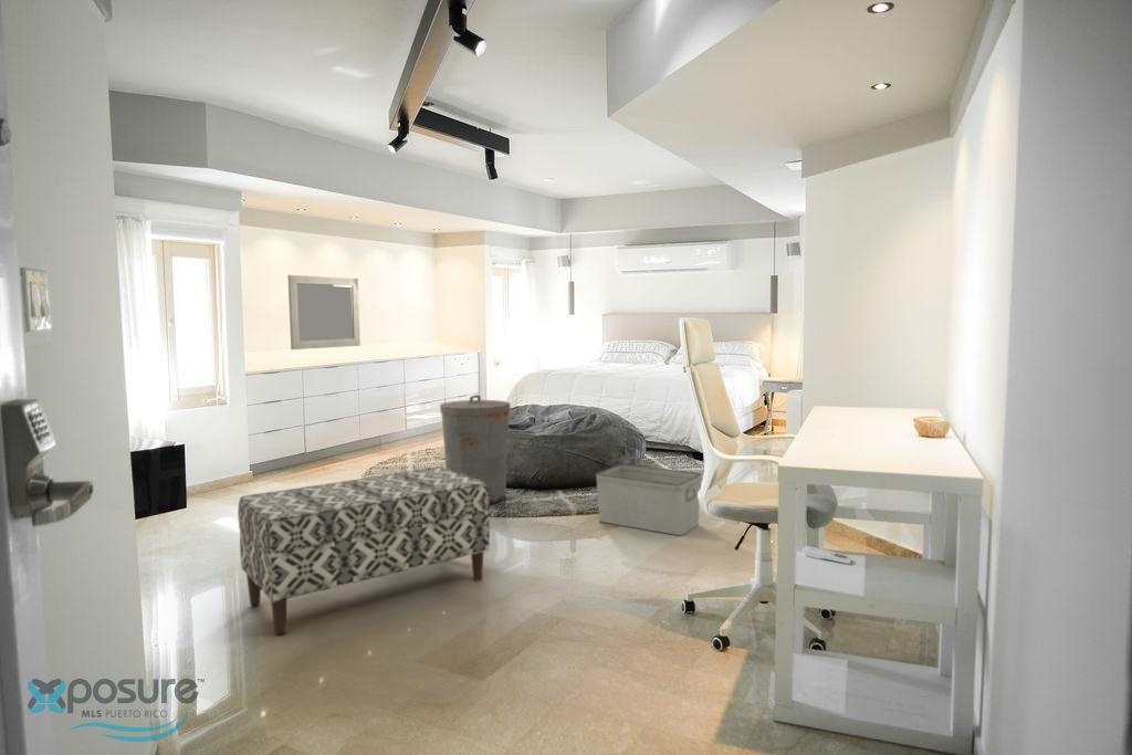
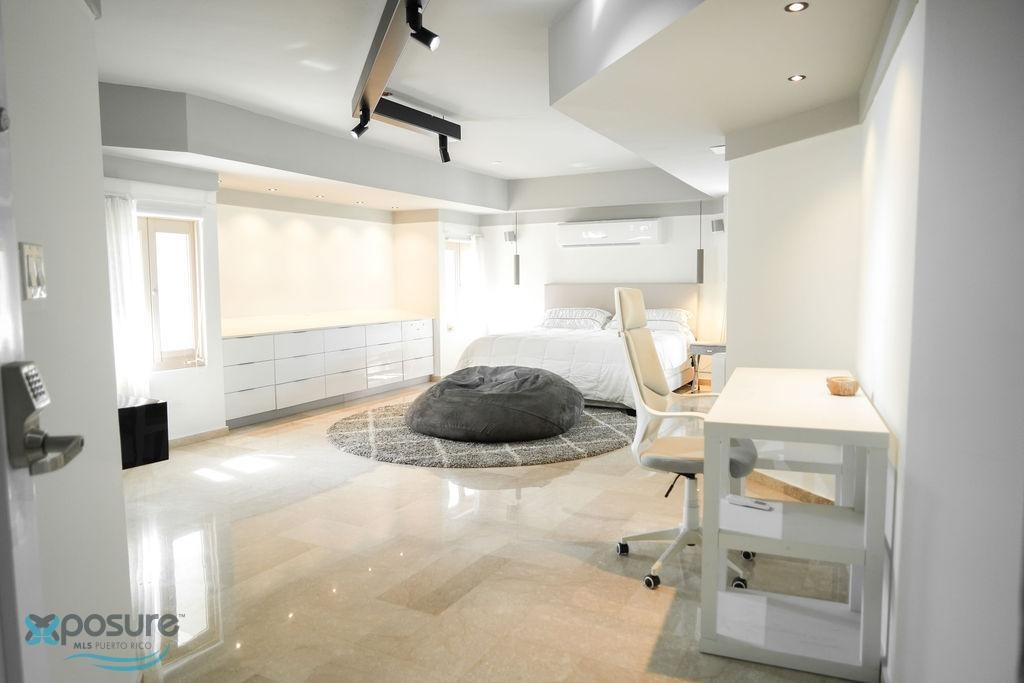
- home mirror (325, 312)
- bench (369, 541)
- trash can (475, 447)
- storage bin (648, 497)
